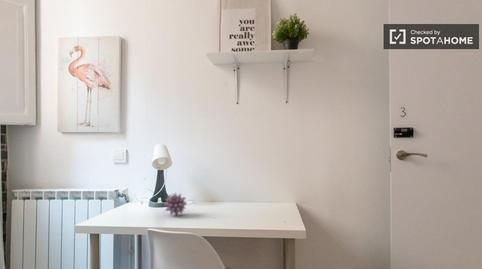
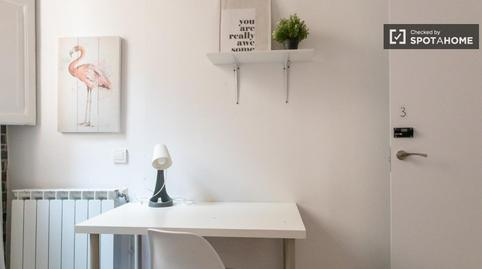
- flower (175, 204)
